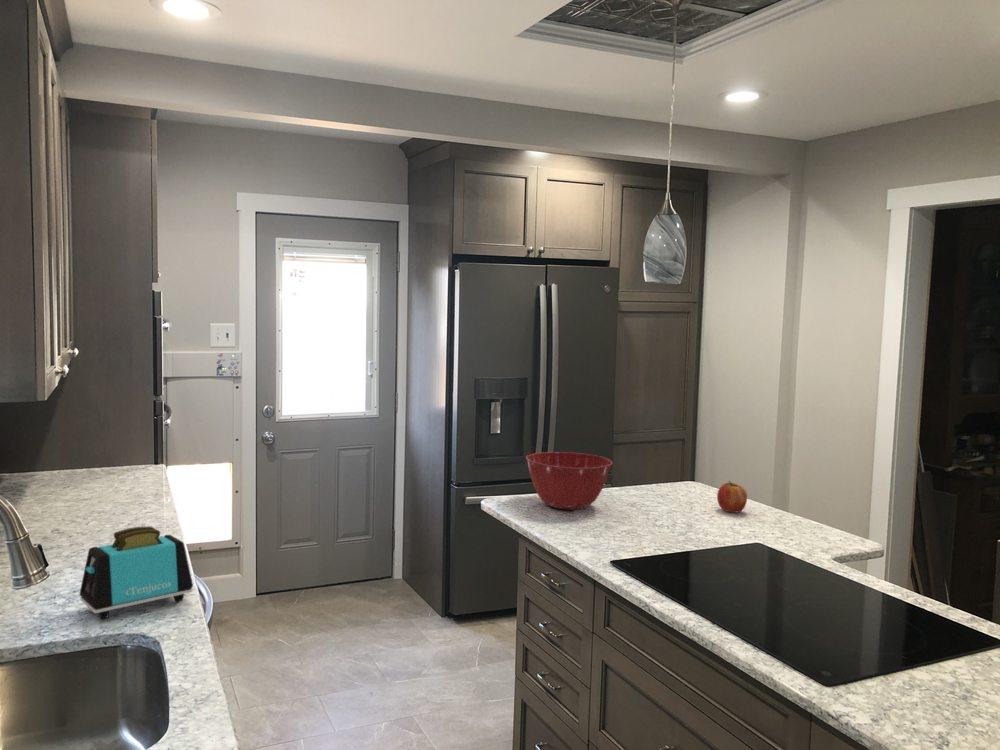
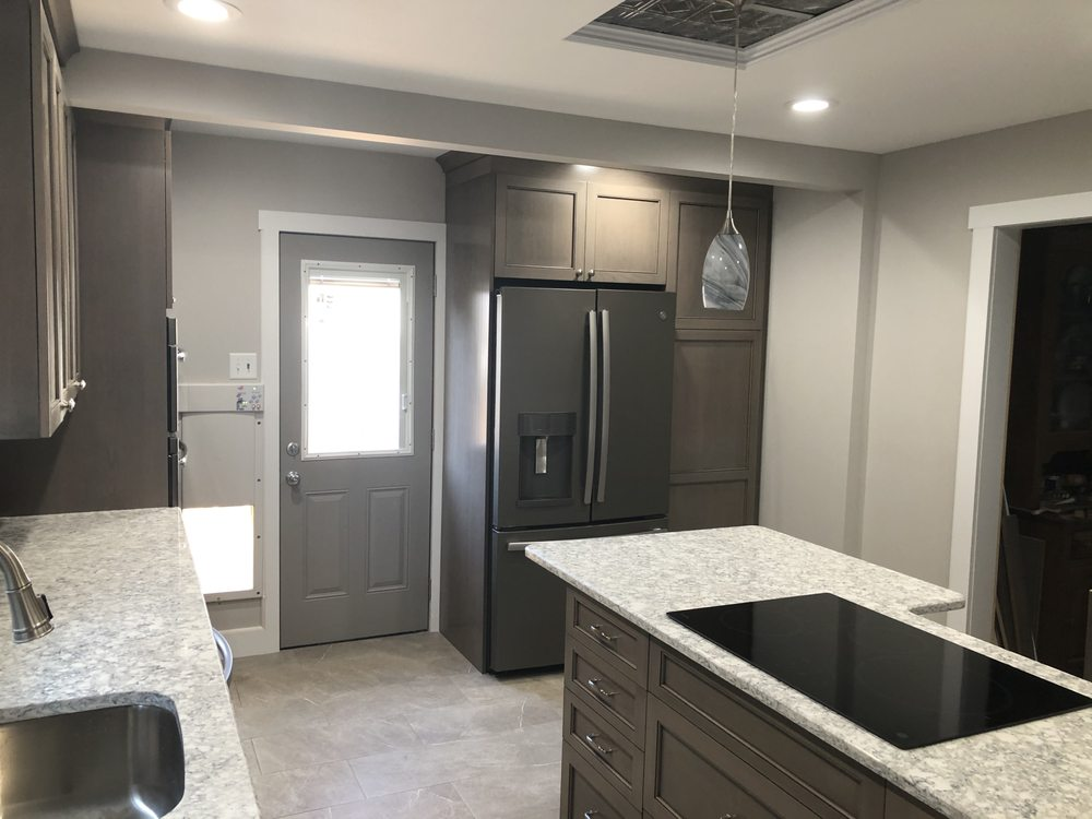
- fruit (732, 496)
- mixing bowl (568, 481)
- toaster (137, 567)
